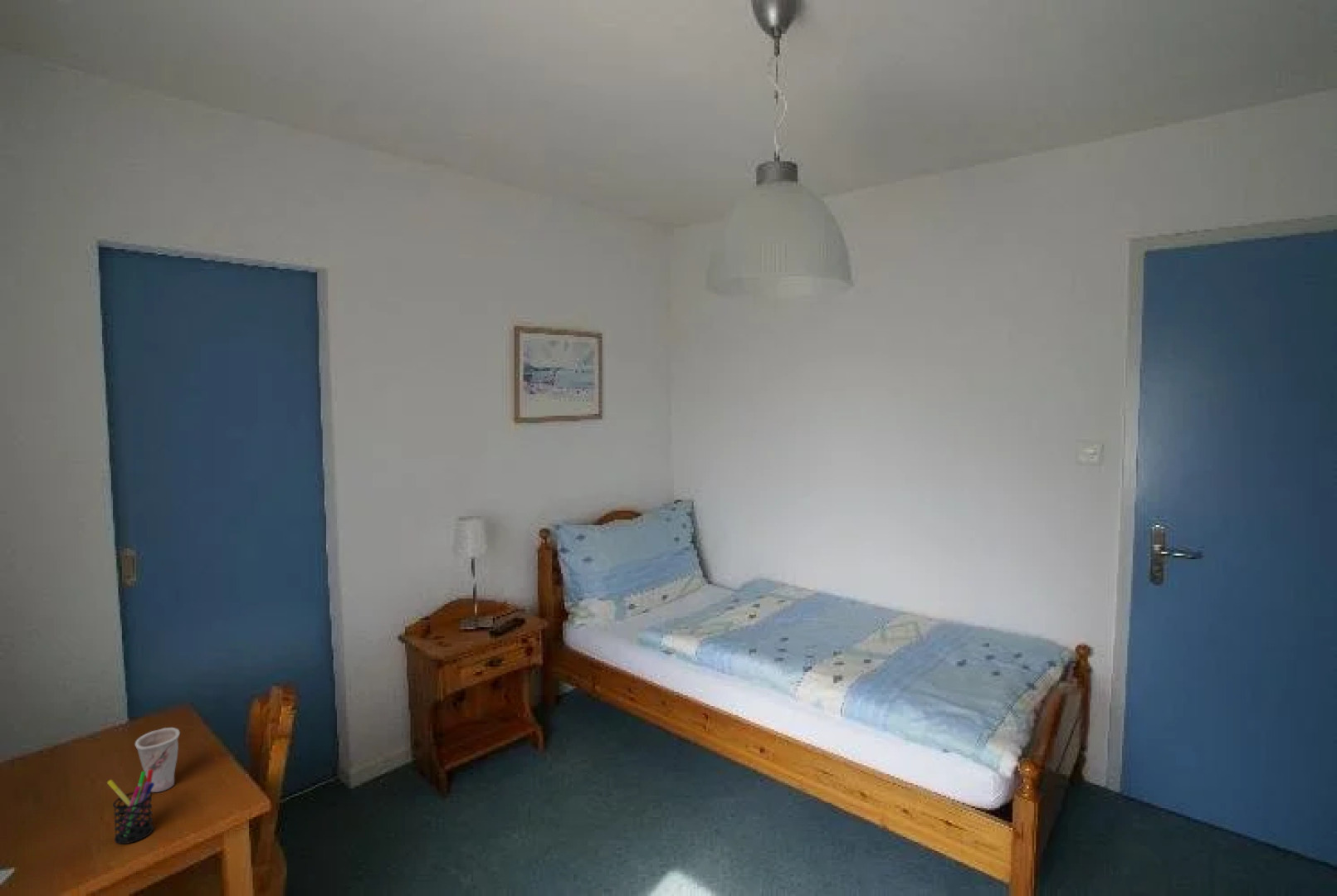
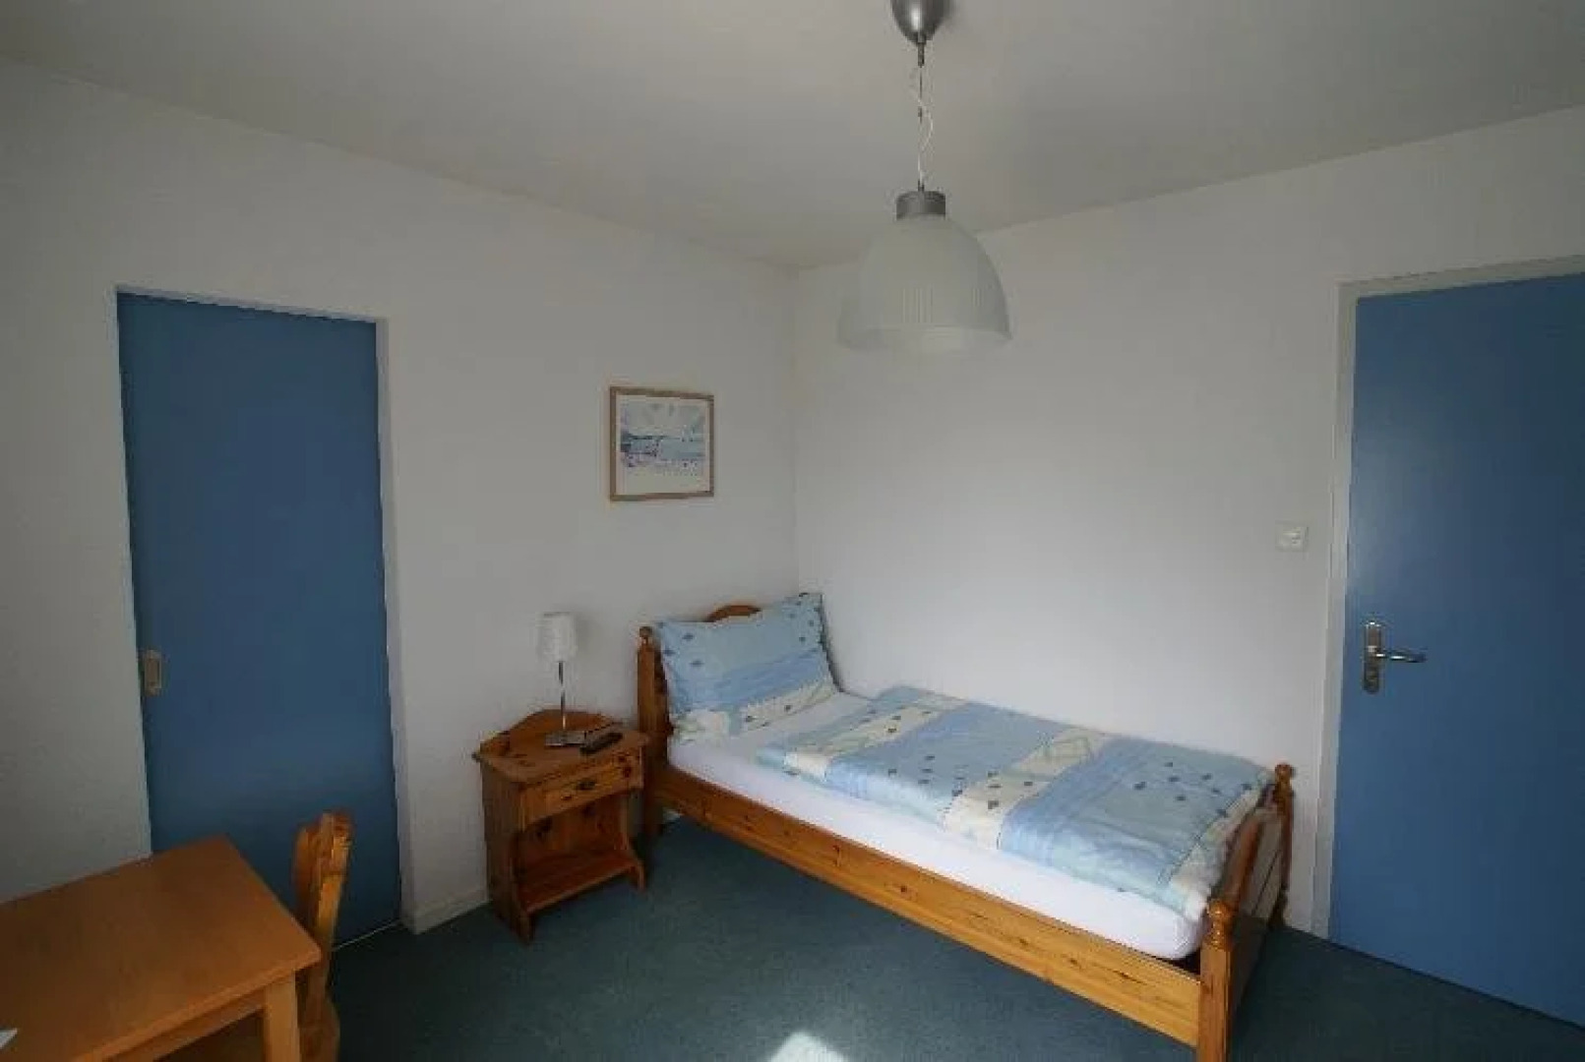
- cup (159, 762)
- pen holder (137, 801)
